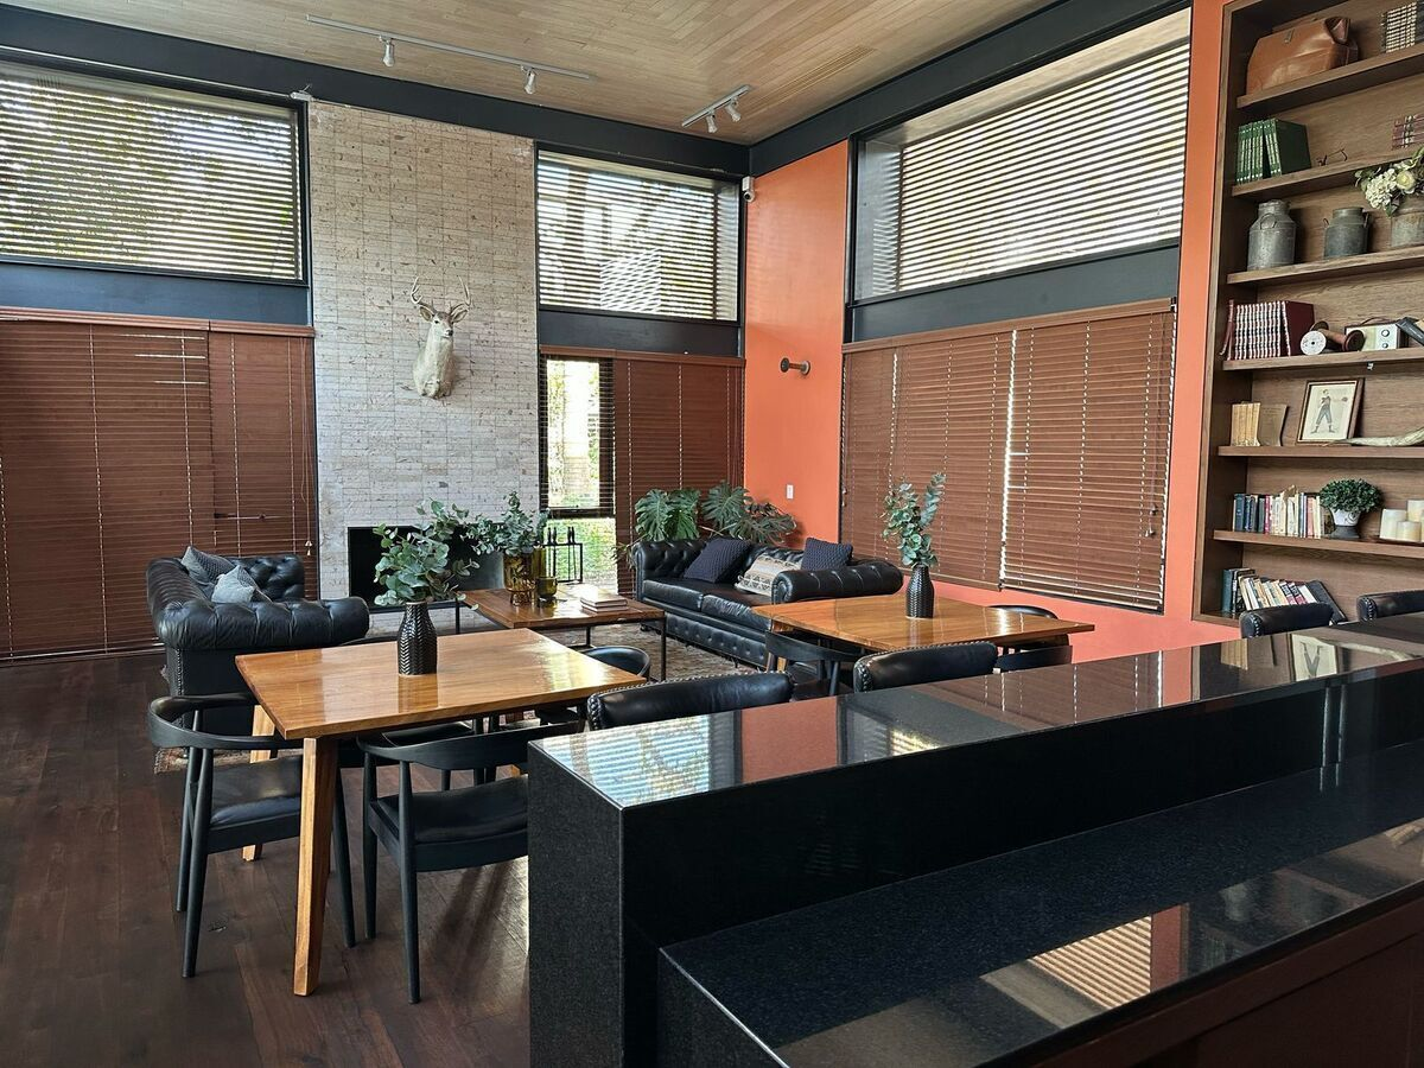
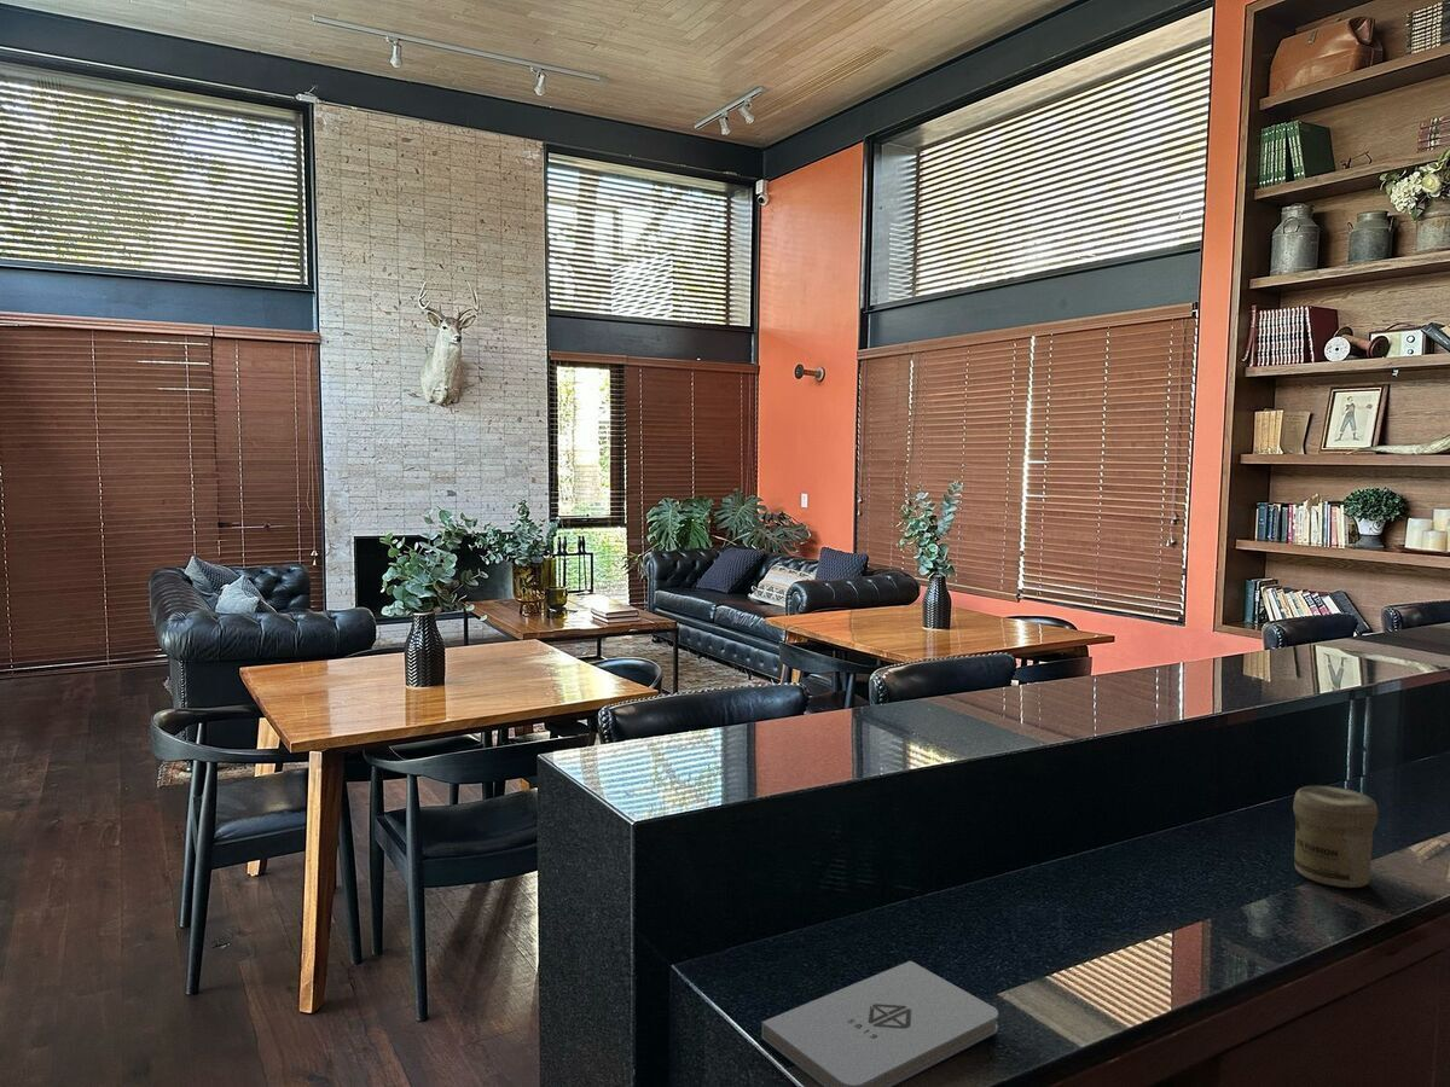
+ jar (1333, 835)
+ notepad (883, 1025)
